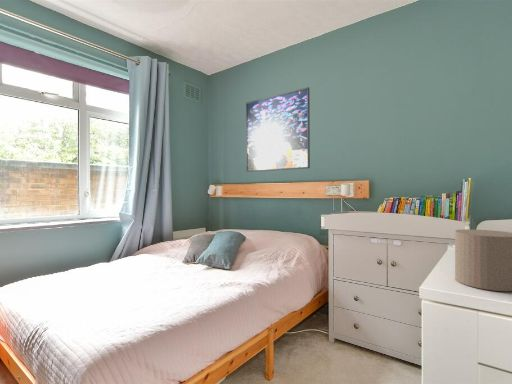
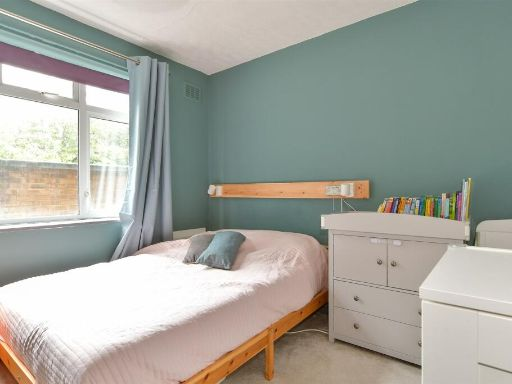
- candle (485, 257)
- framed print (275, 132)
